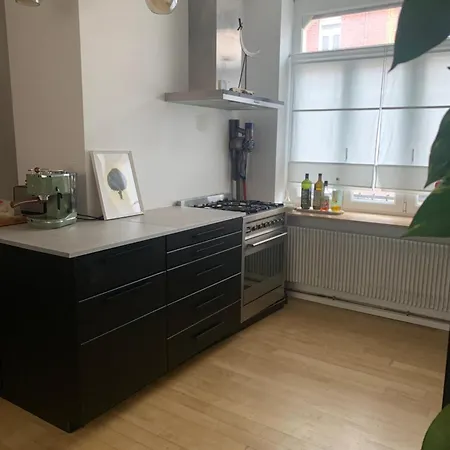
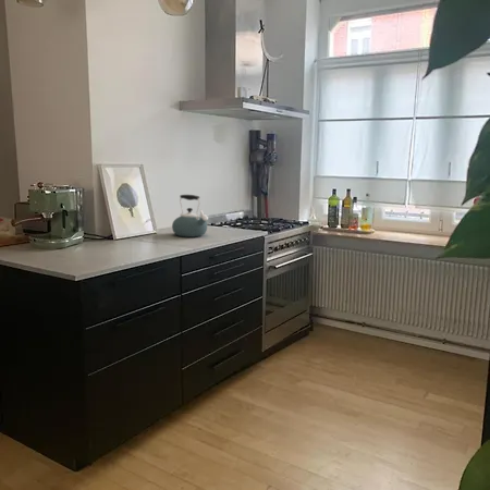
+ kettle (192, 215)
